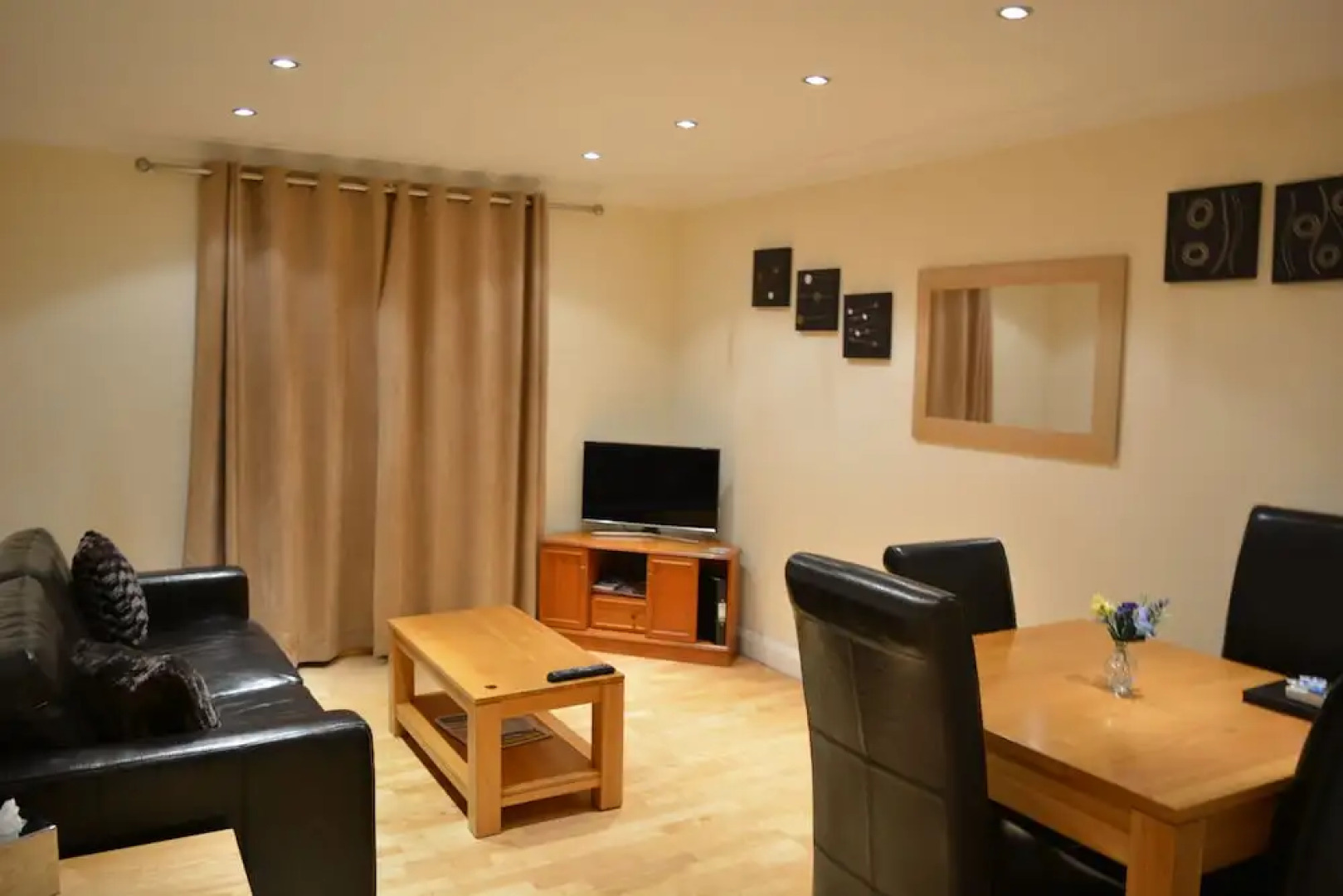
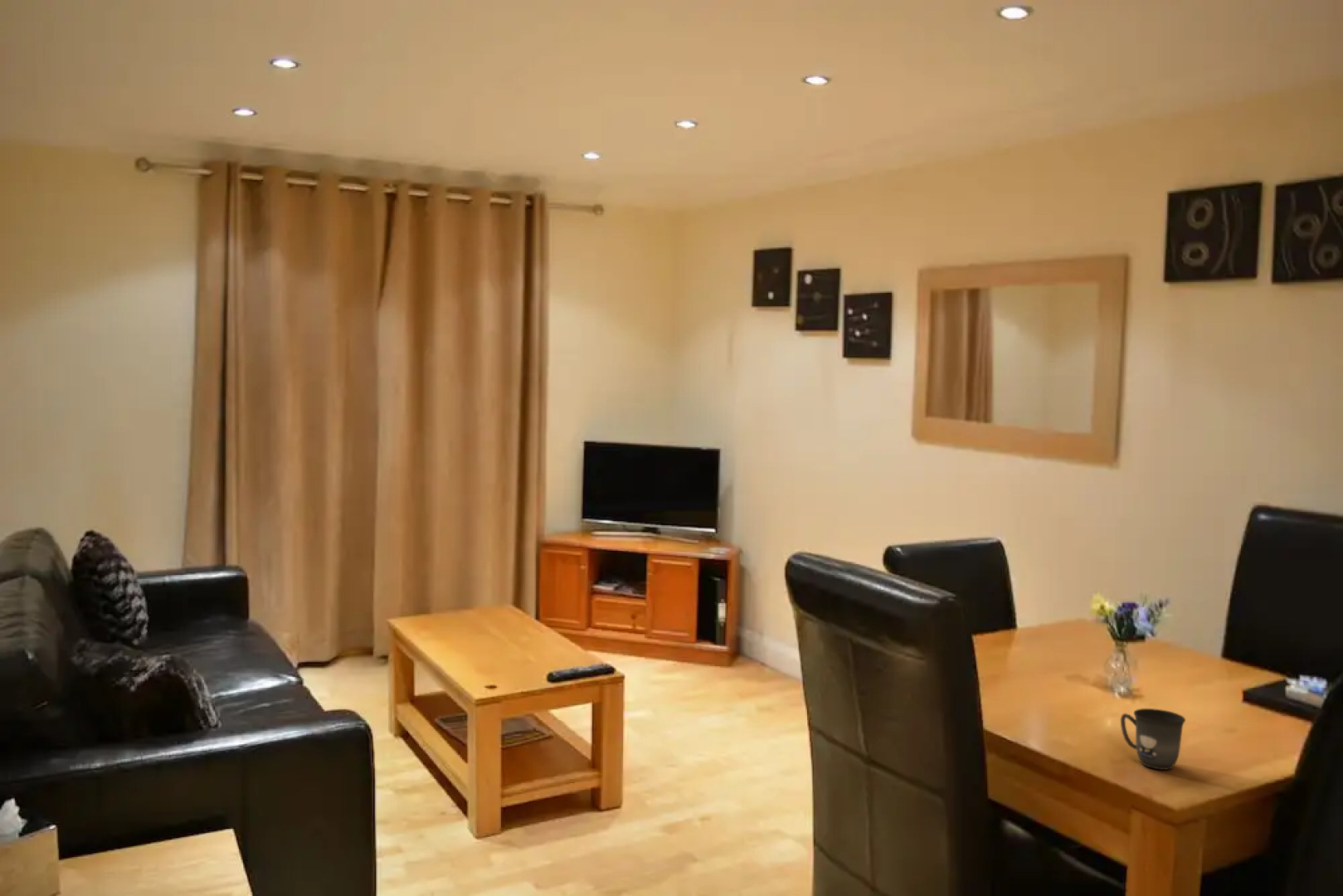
+ mug (1150, 737)
